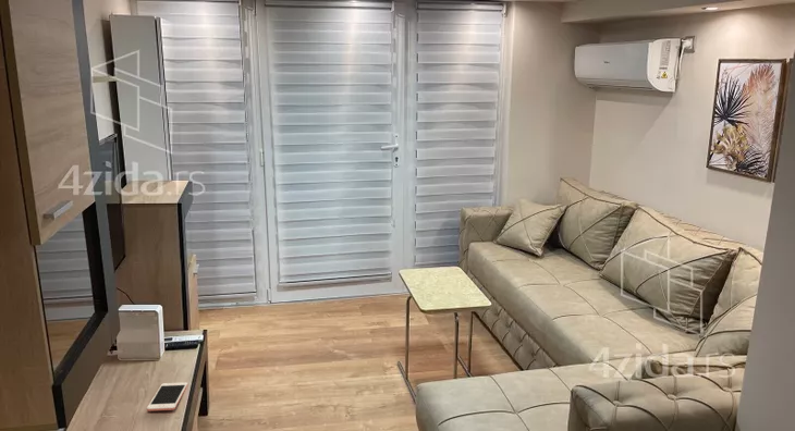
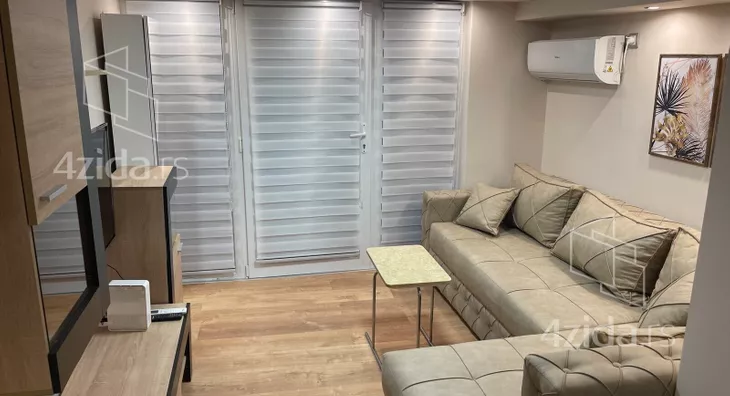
- cell phone (168, 396)
